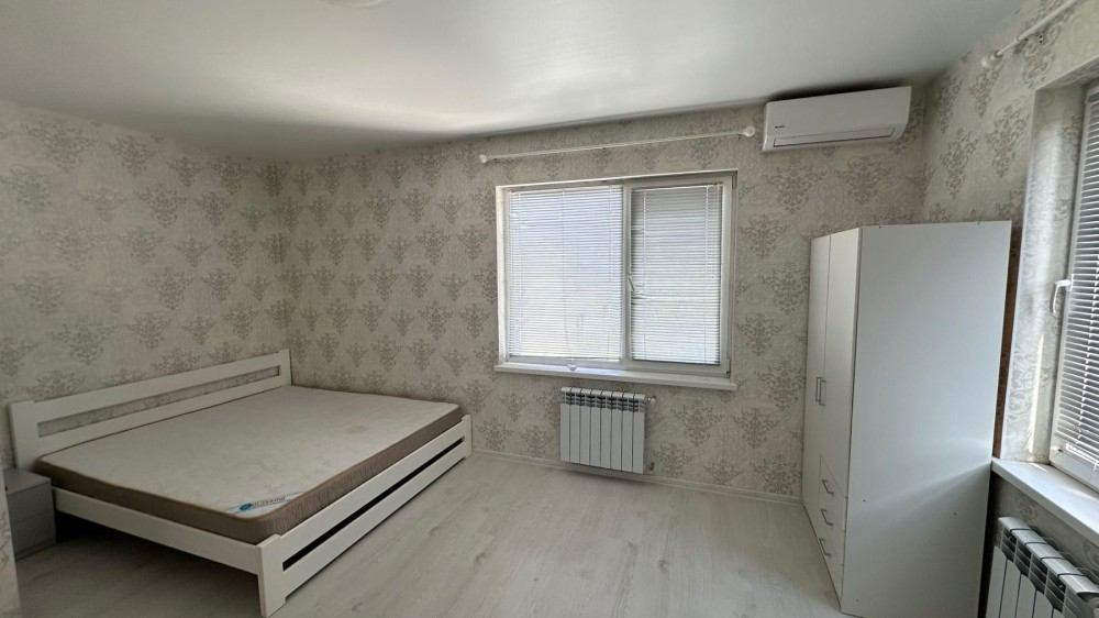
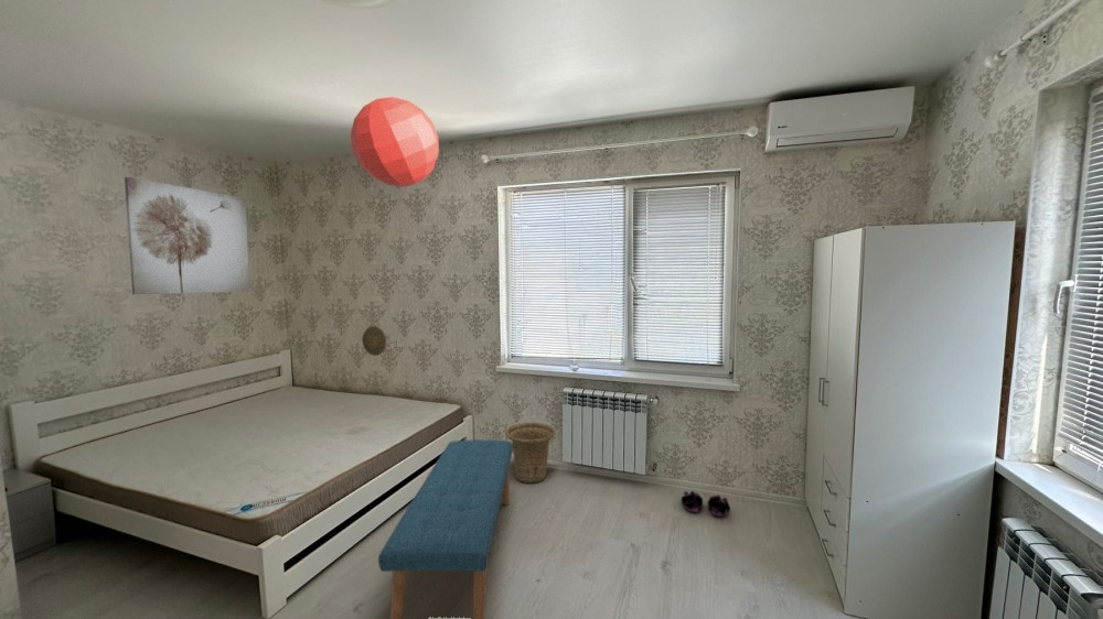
+ wall art (194, 241)
+ basket (531, 453)
+ ceiling light (396, 143)
+ slippers (707, 500)
+ decorative plate (373, 340)
+ bench (462, 518)
